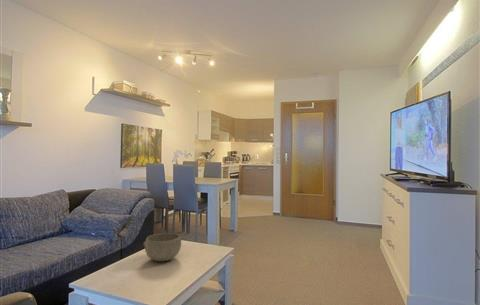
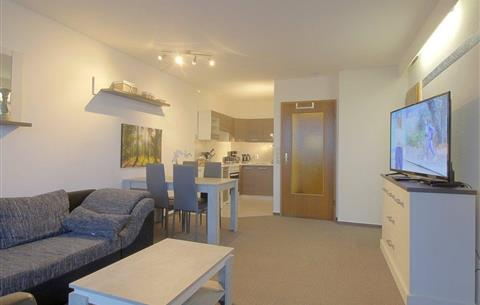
- bowl (162, 247)
